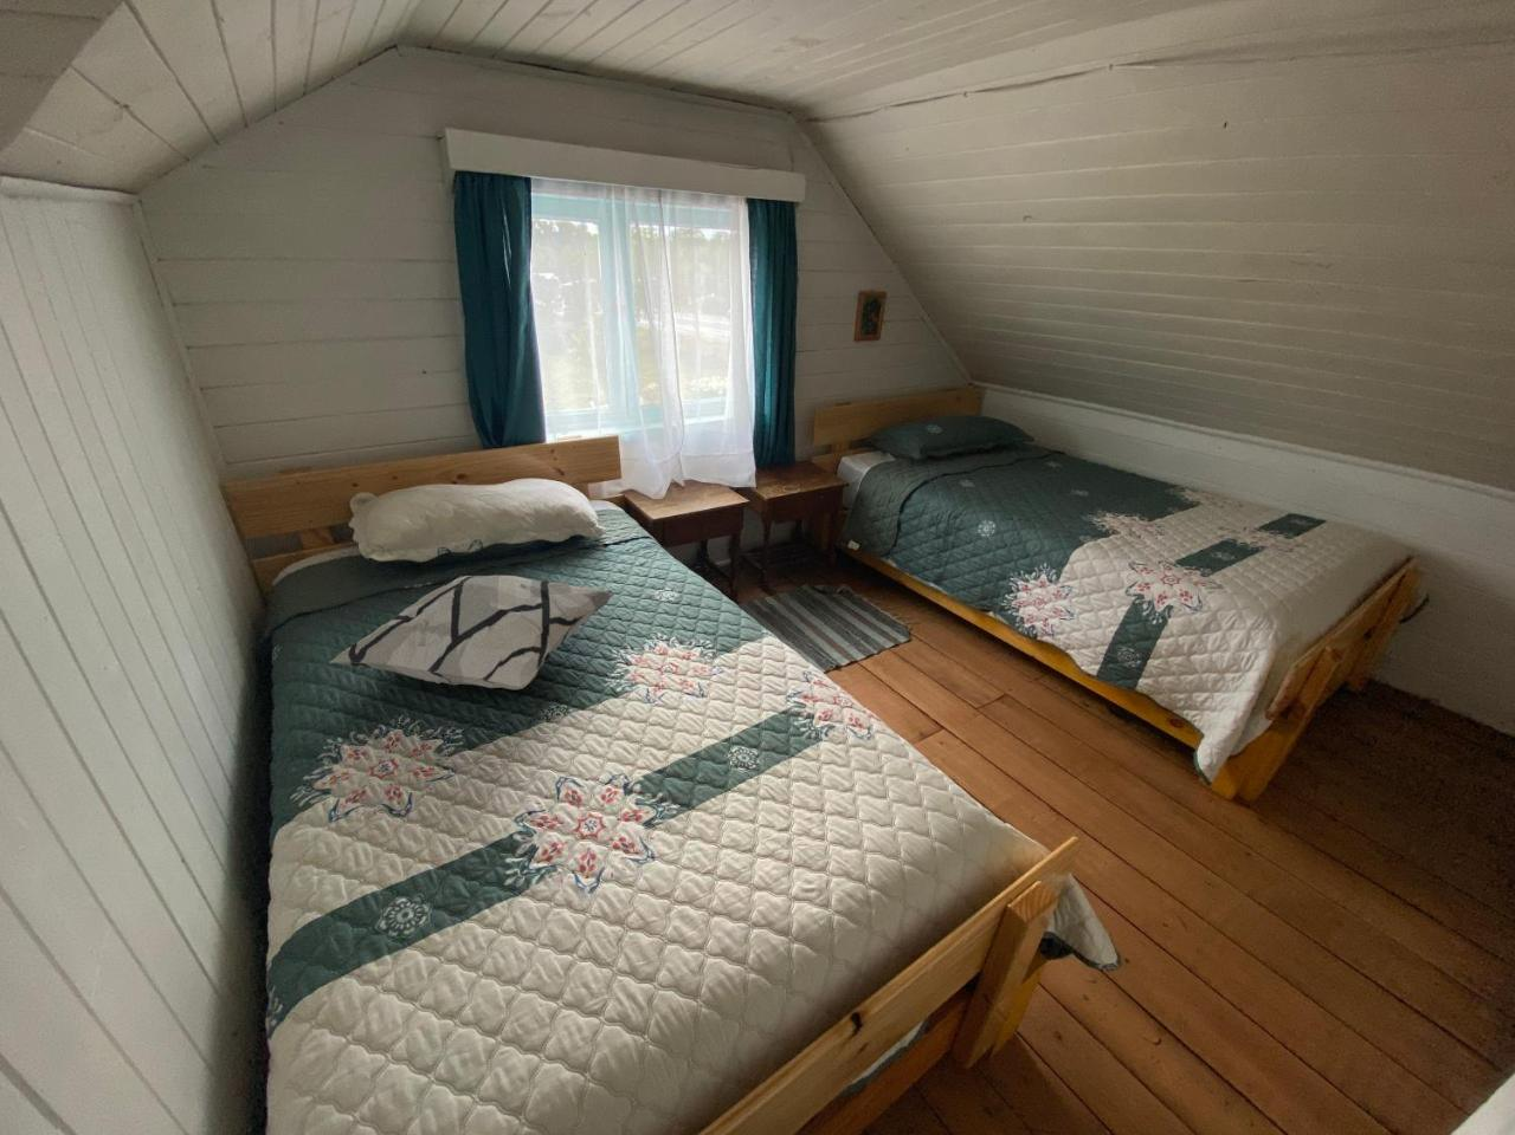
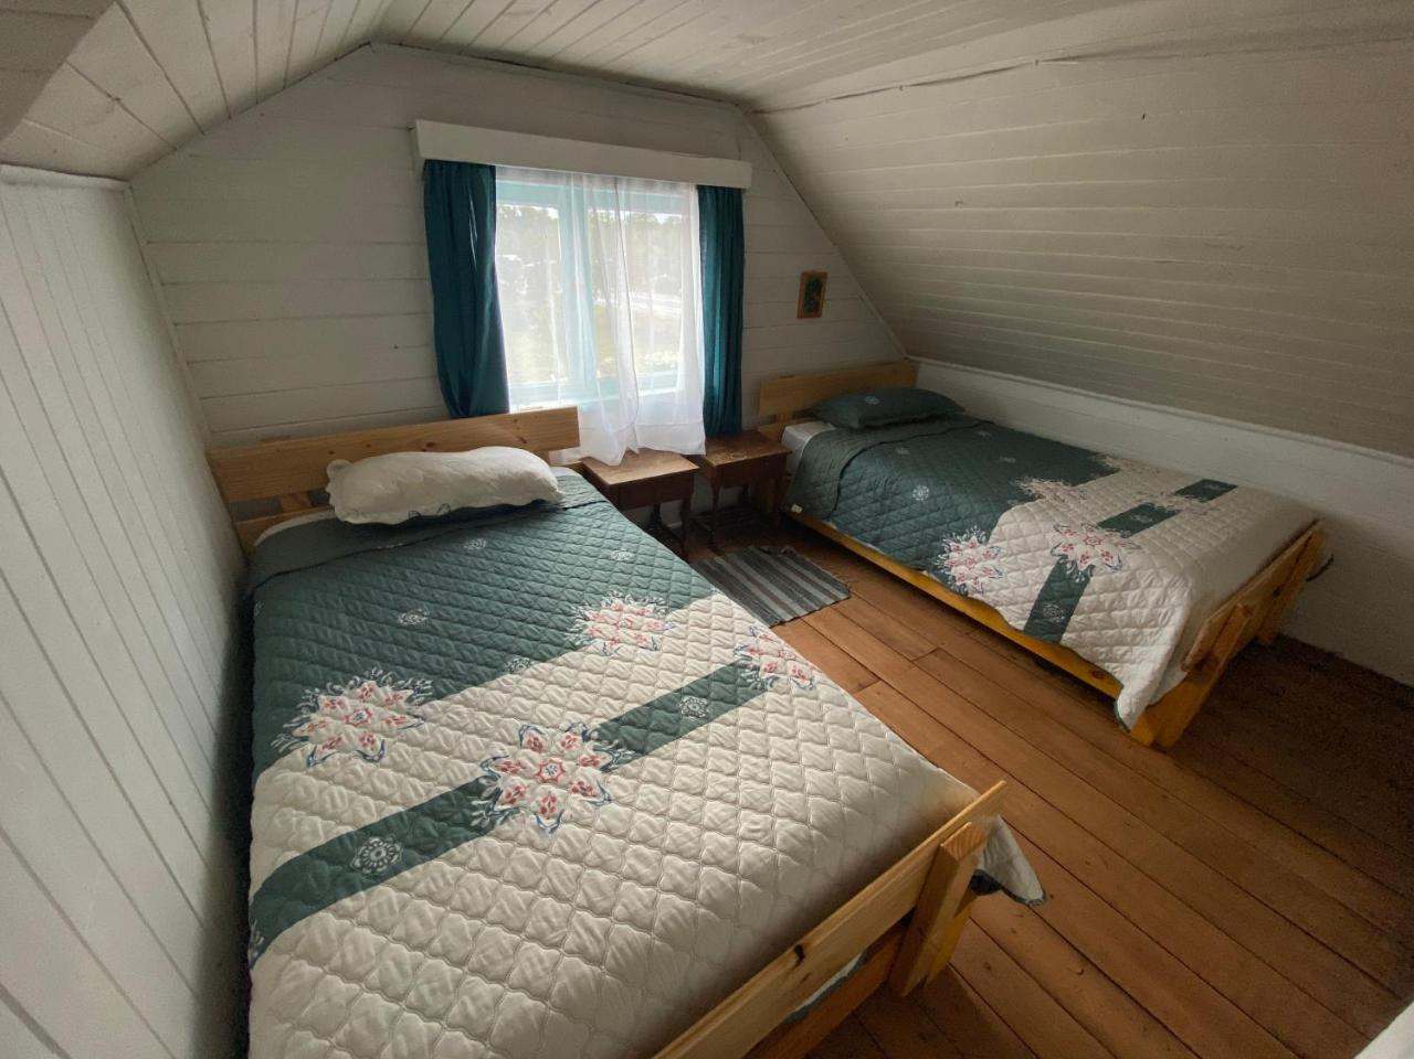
- decorative pillow (487, 625)
